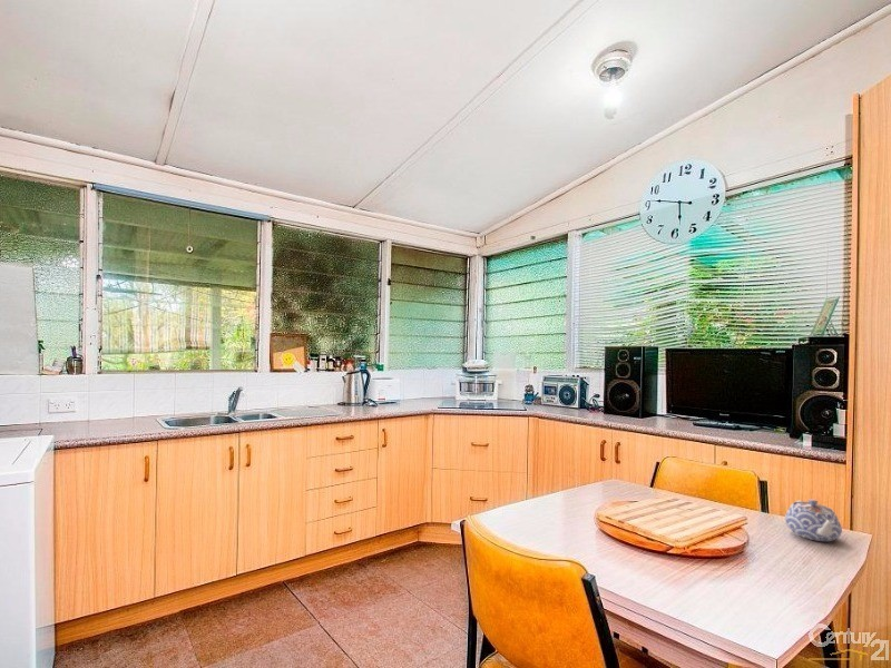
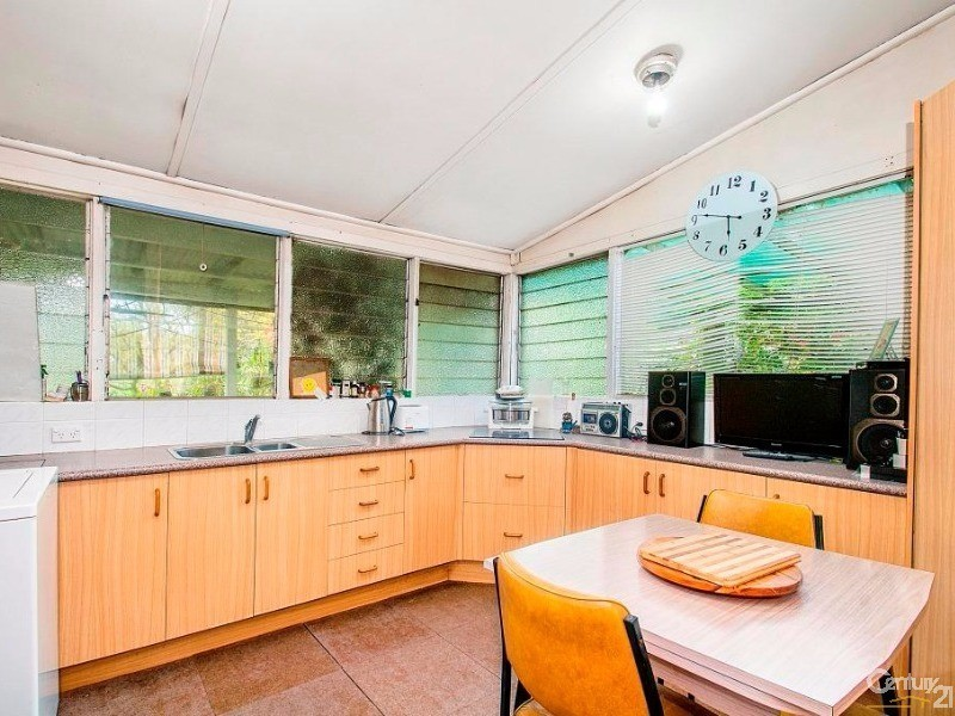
- teapot (813, 518)
